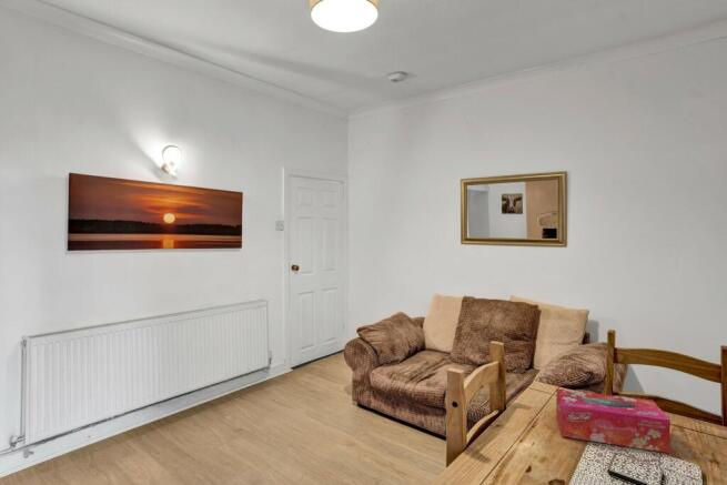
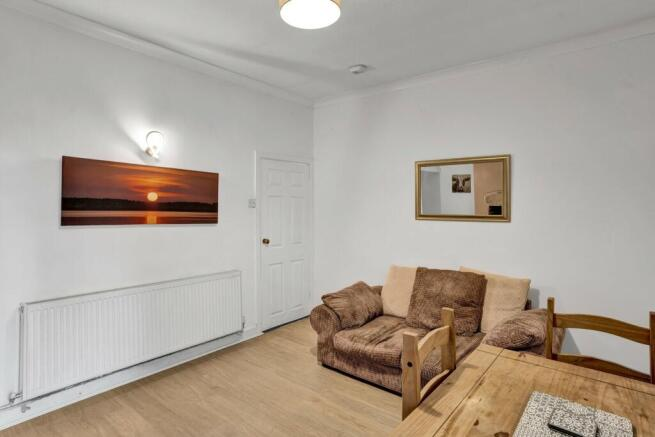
- tissue box (607, 417)
